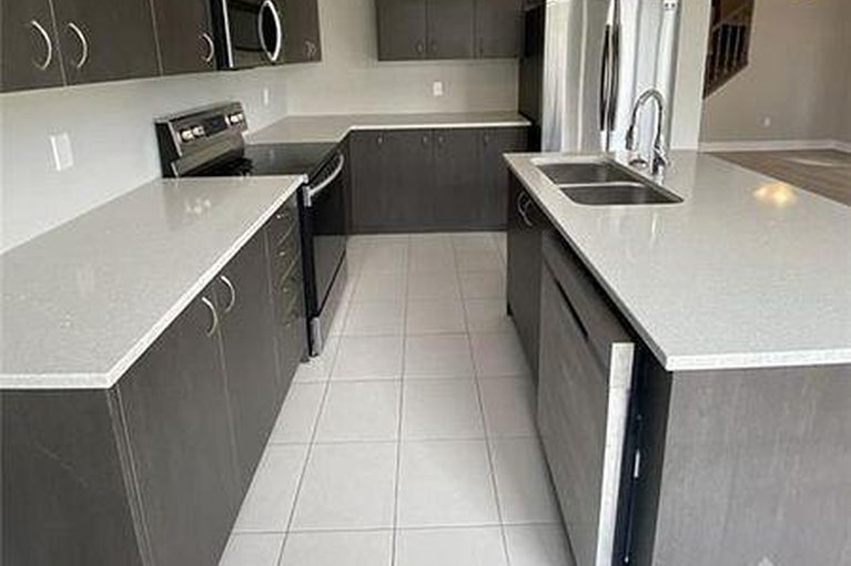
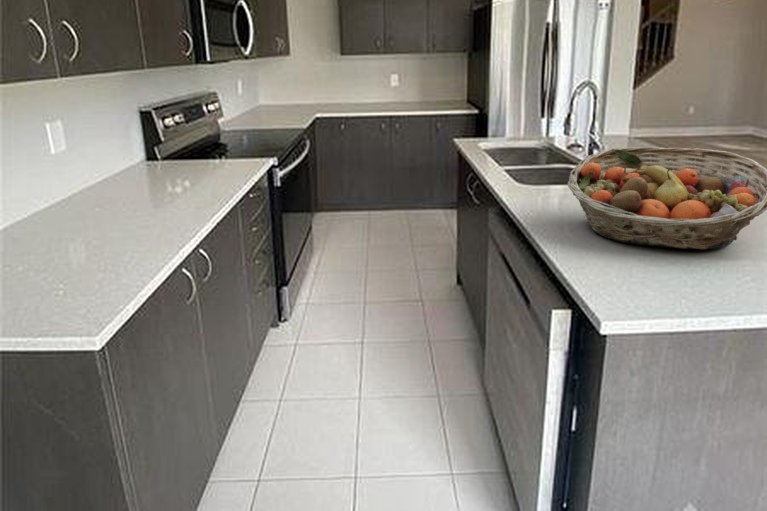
+ fruit basket (664, 194)
